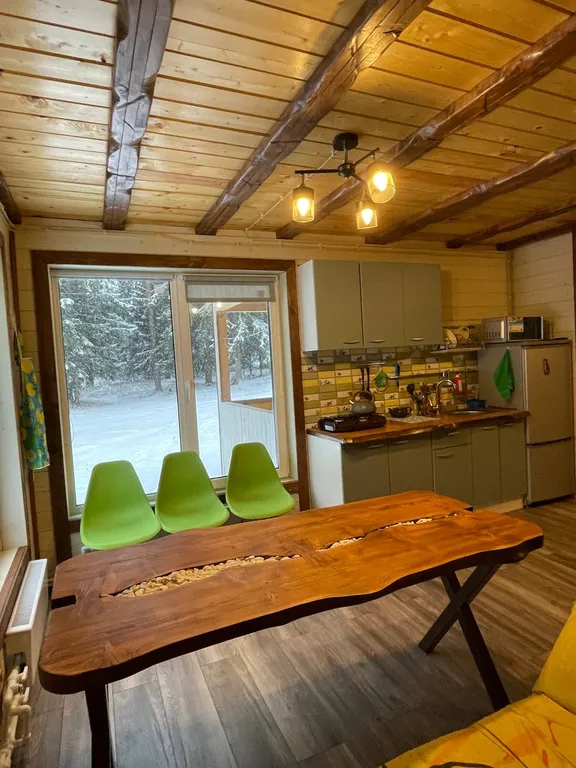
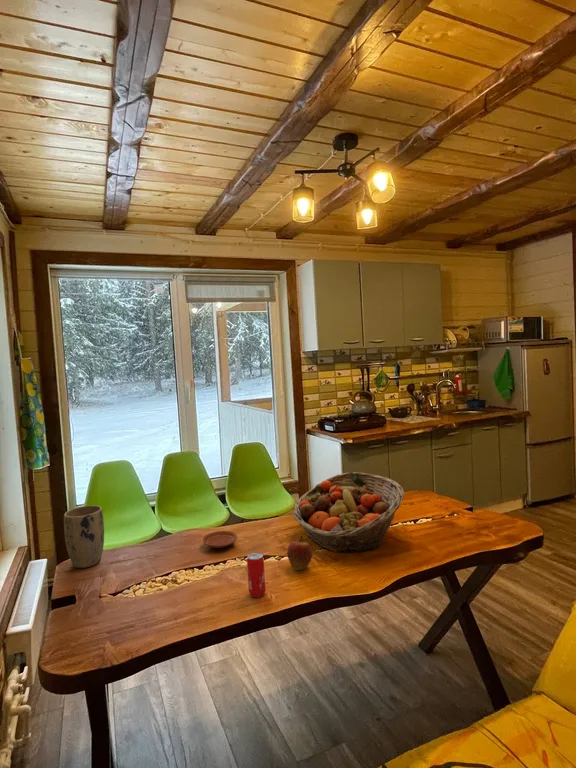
+ plant pot (85, 536)
+ plate (220, 541)
+ fruit basket (347, 509)
+ apple (299, 552)
+ beverage can (256, 574)
